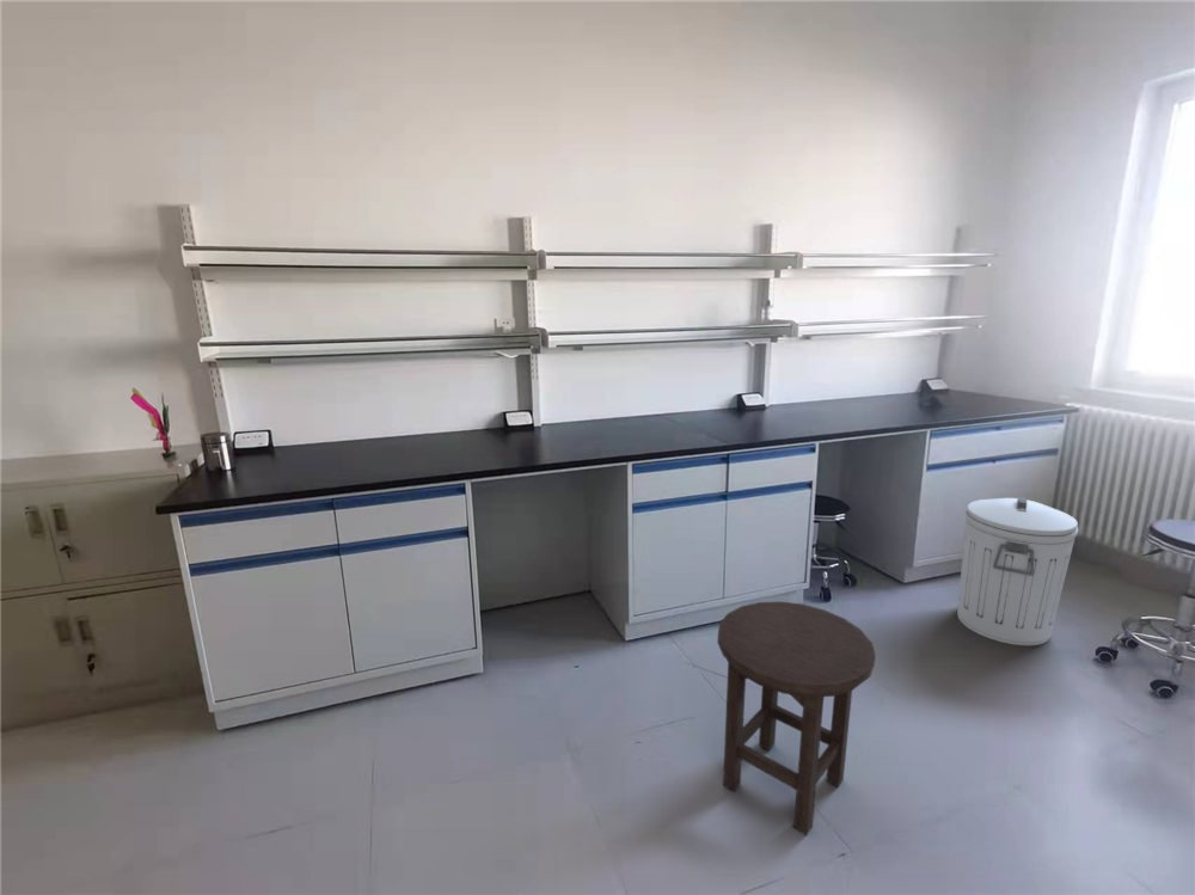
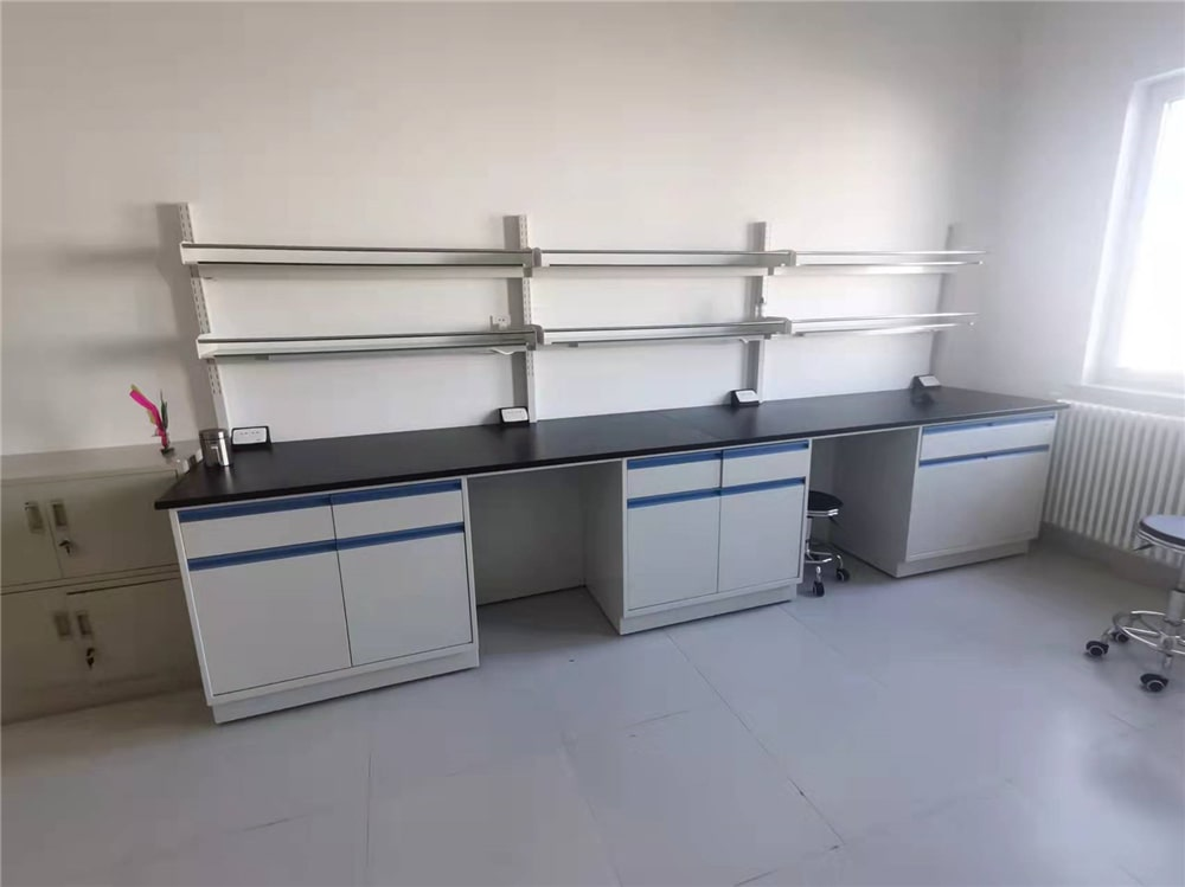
- stool (788, 712)
- trash can (1011, 563)
